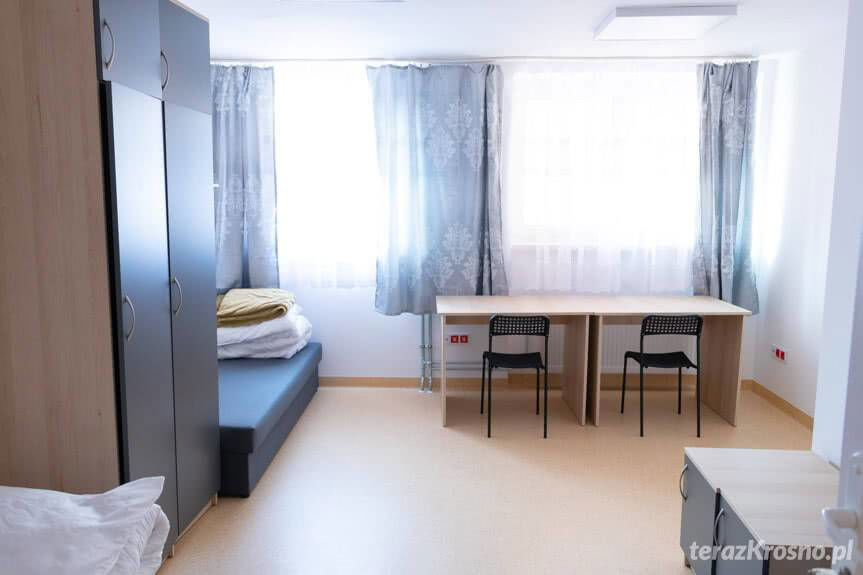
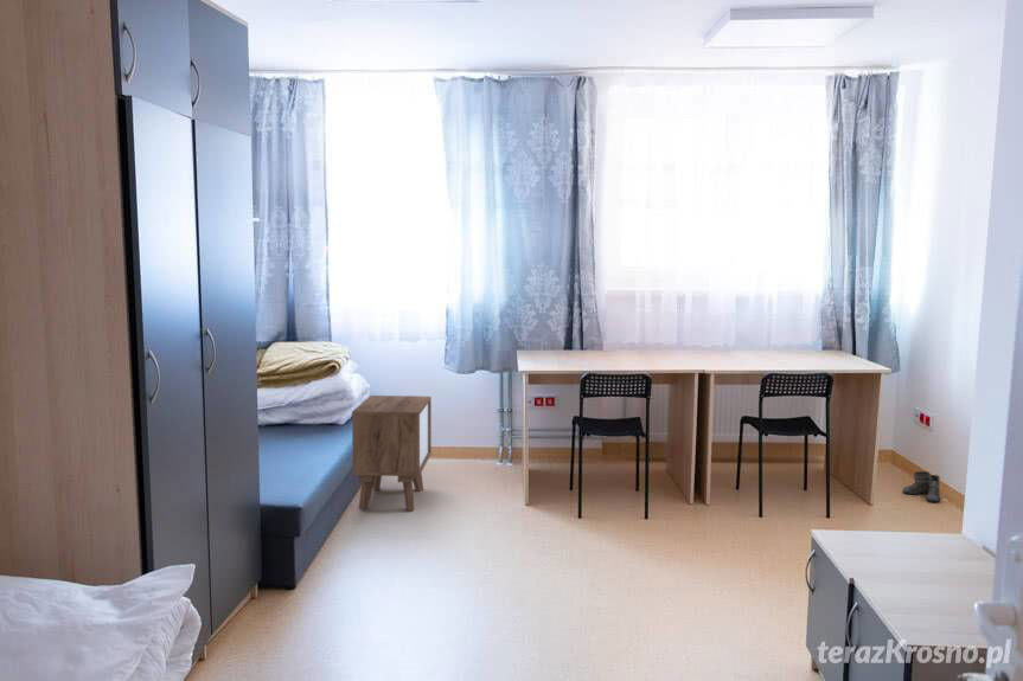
+ nightstand (391, 451)
+ boots (923, 484)
